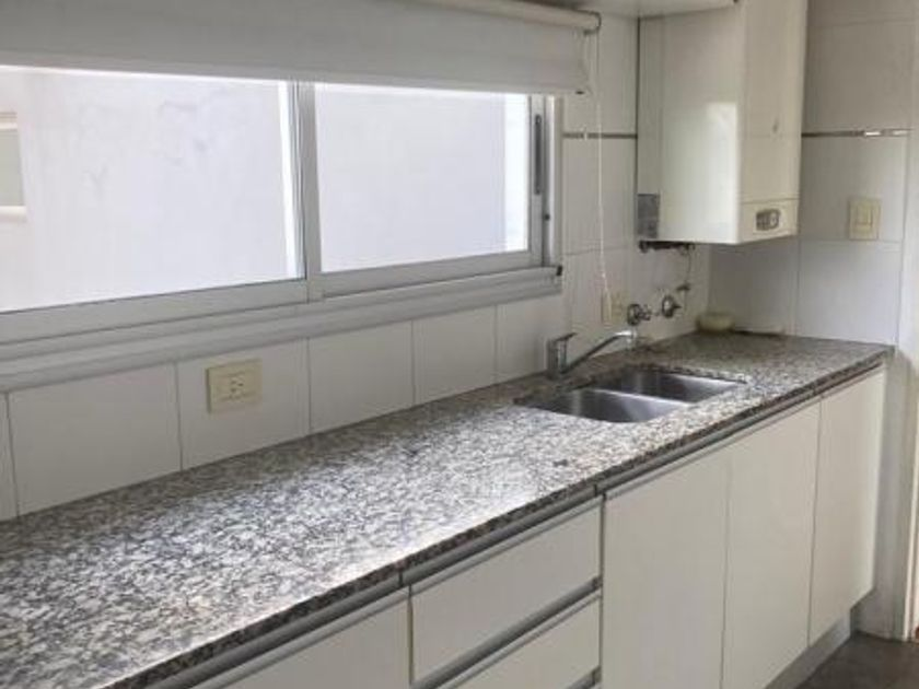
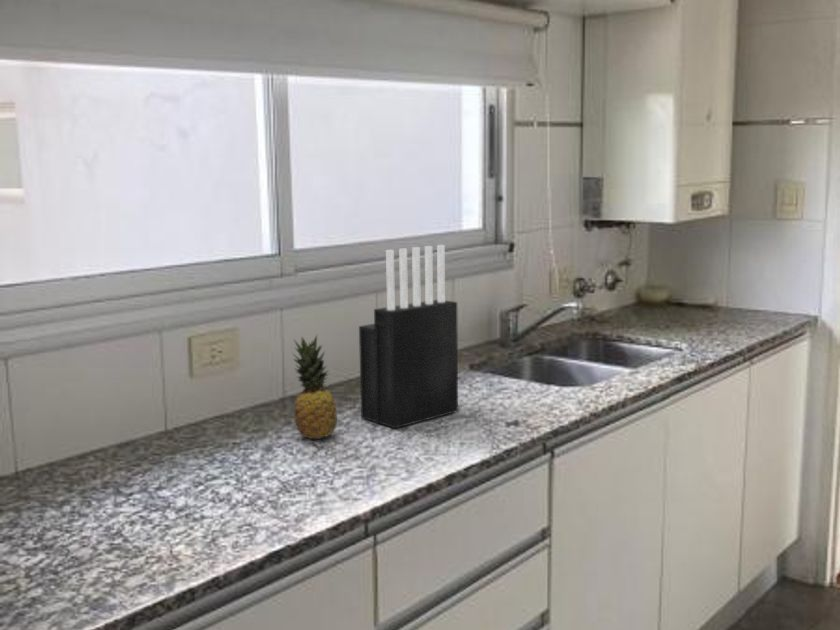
+ knife block (405, 331)
+ fruit (314, 385)
